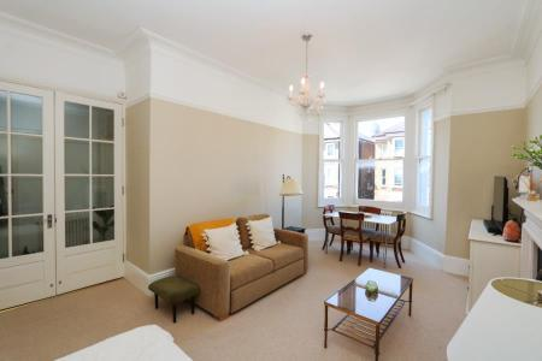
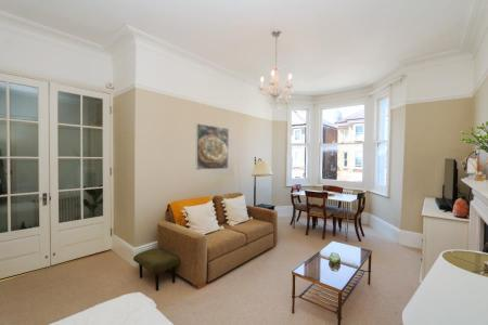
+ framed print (213, 147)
